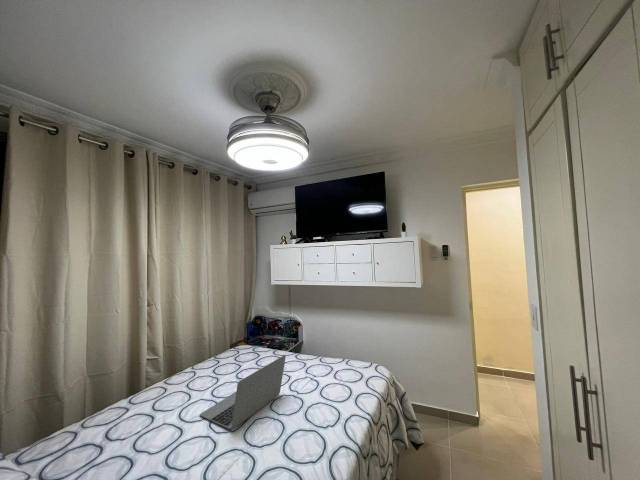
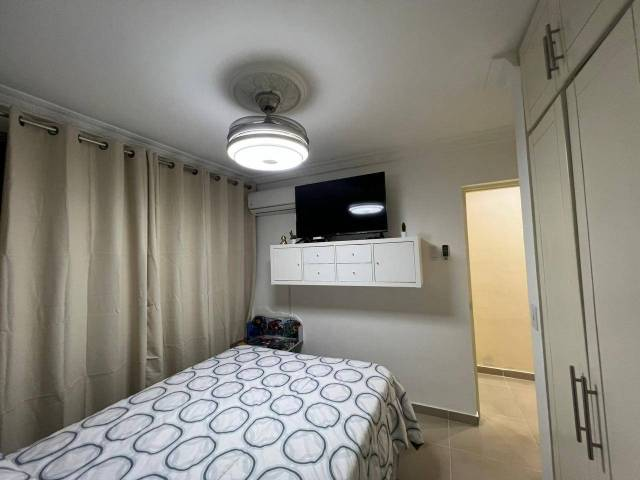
- laptop (244, 383)
